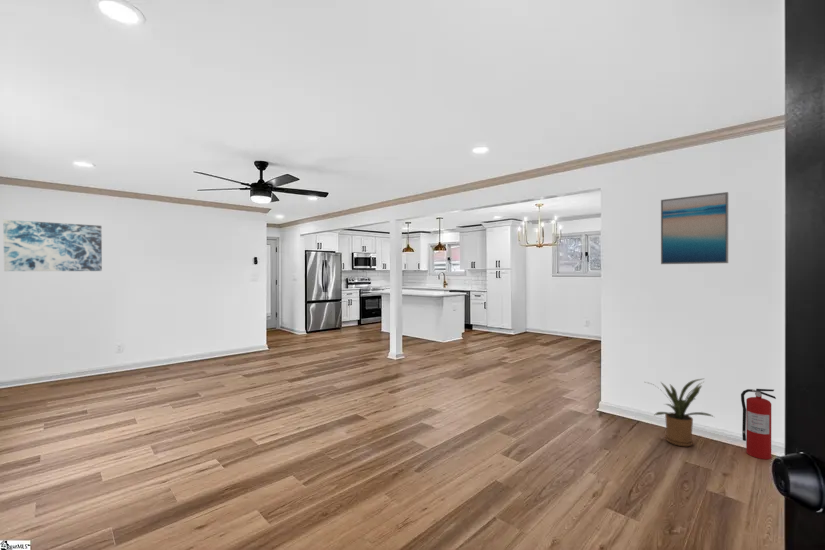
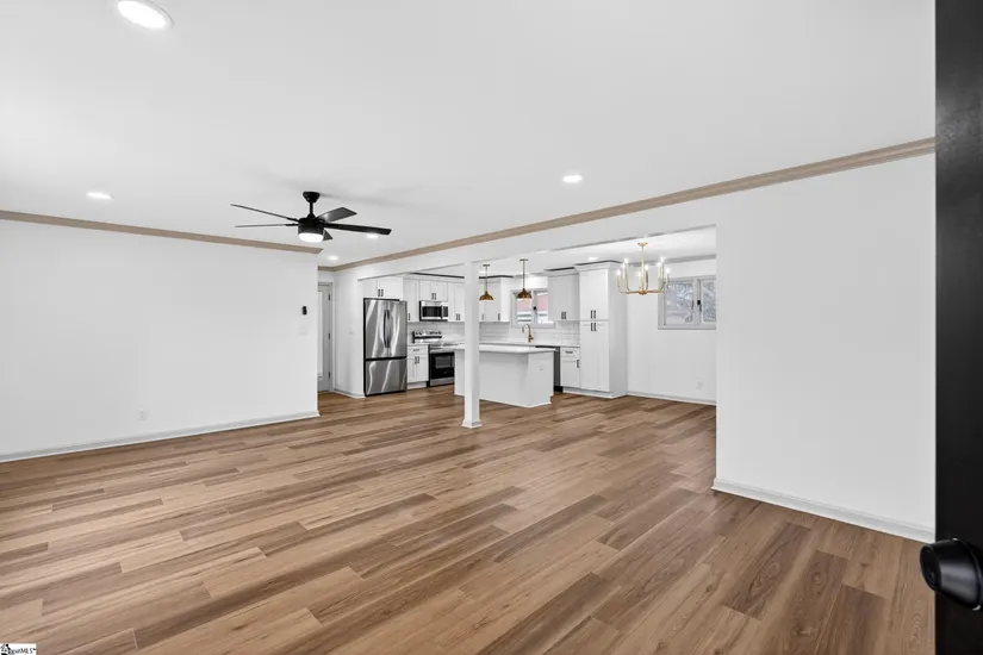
- wall art (55, 247)
- fire extinguisher (757, 420)
- house plant (678, 408)
- wall art (693, 230)
